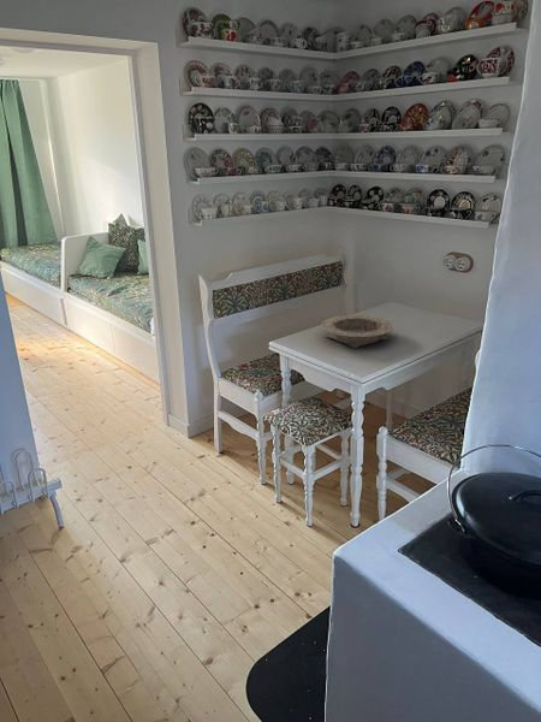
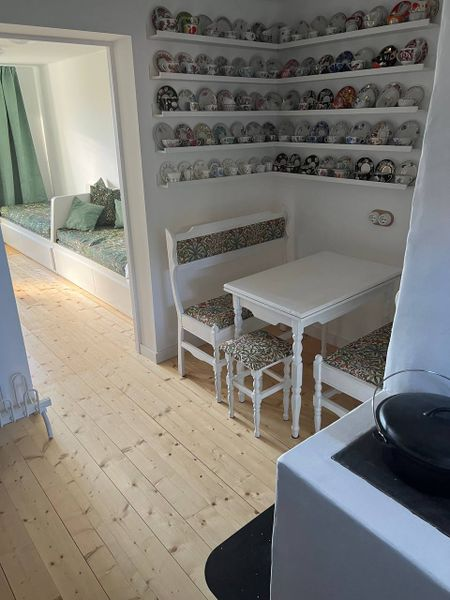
- bowl (356, 329)
